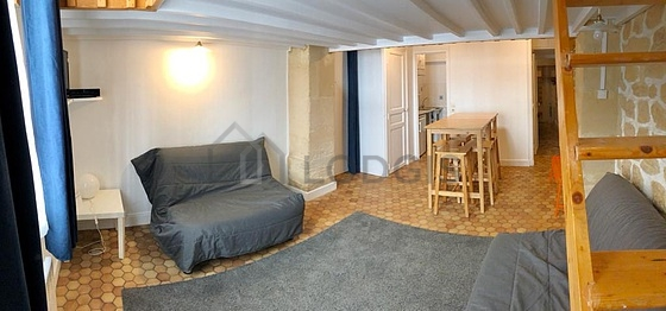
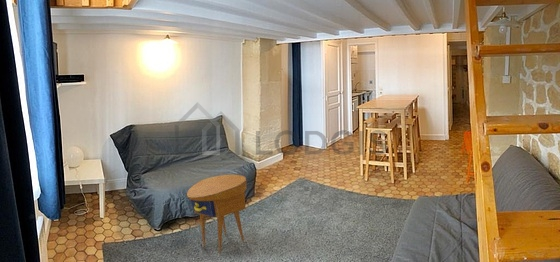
+ side table (218, 212)
